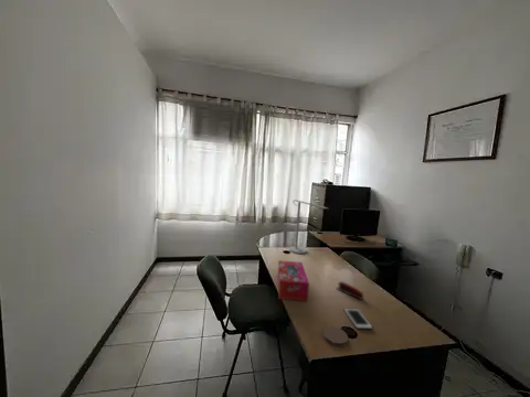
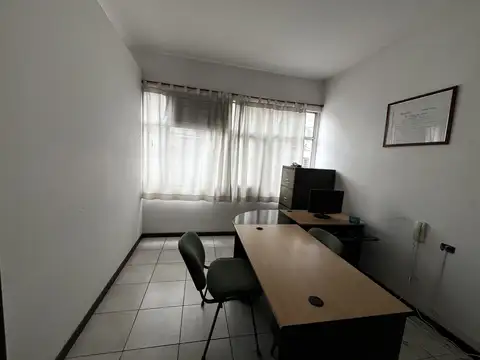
- cell phone (357, 318)
- tissue box (292, 278)
- desk lamp (298, 228)
- coaster (335, 335)
- stapler (349, 289)
